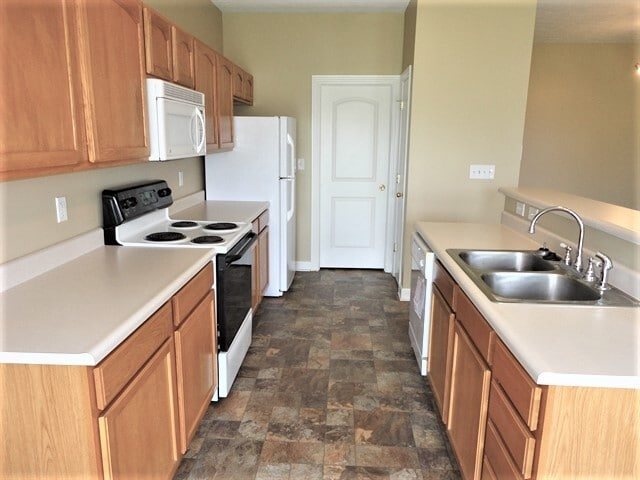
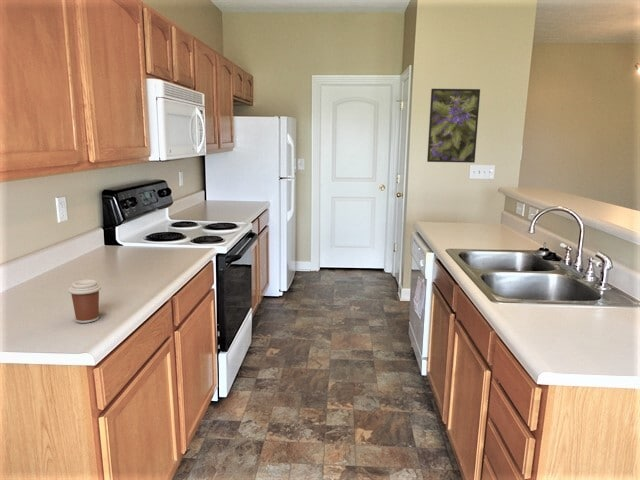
+ coffee cup (85, 300)
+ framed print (453, 126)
